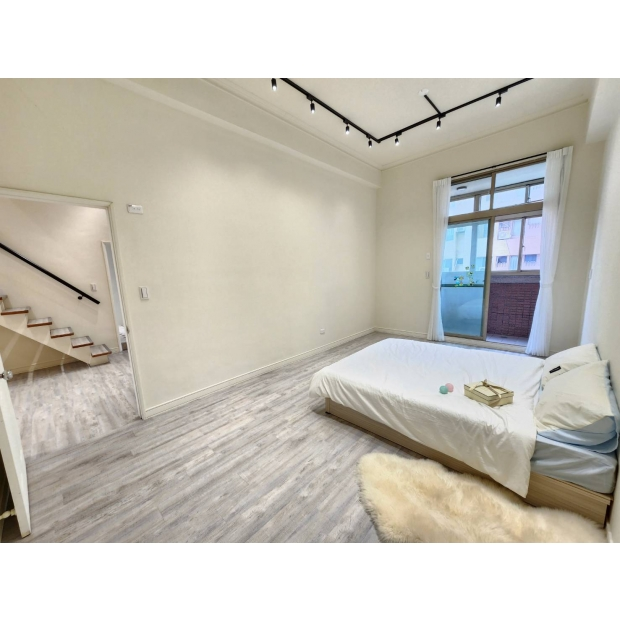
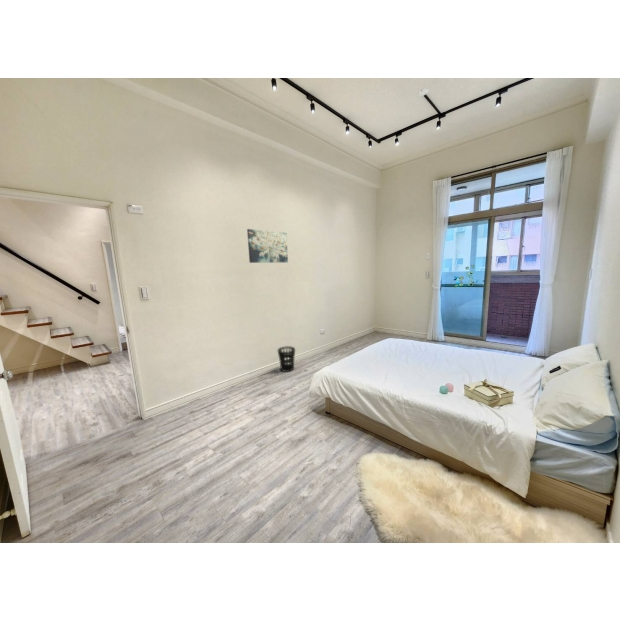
+ wastebasket (286, 359)
+ wall art (269, 247)
